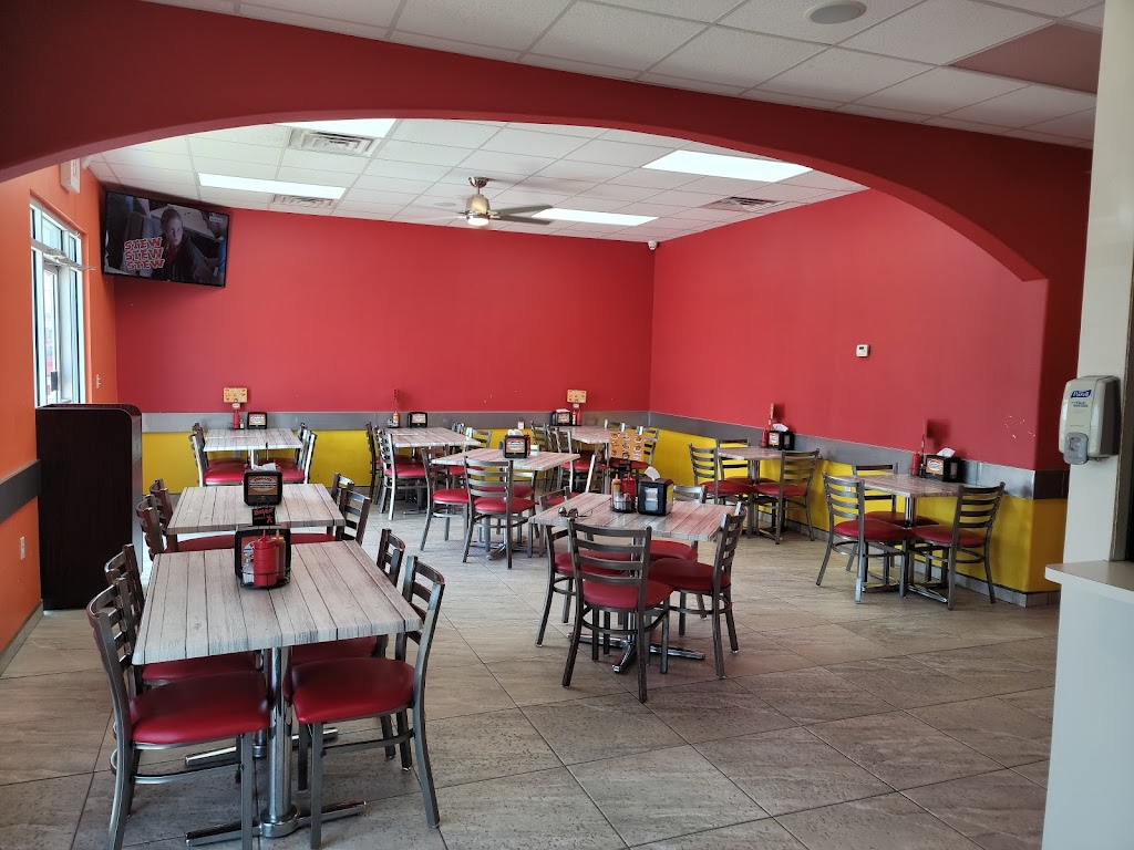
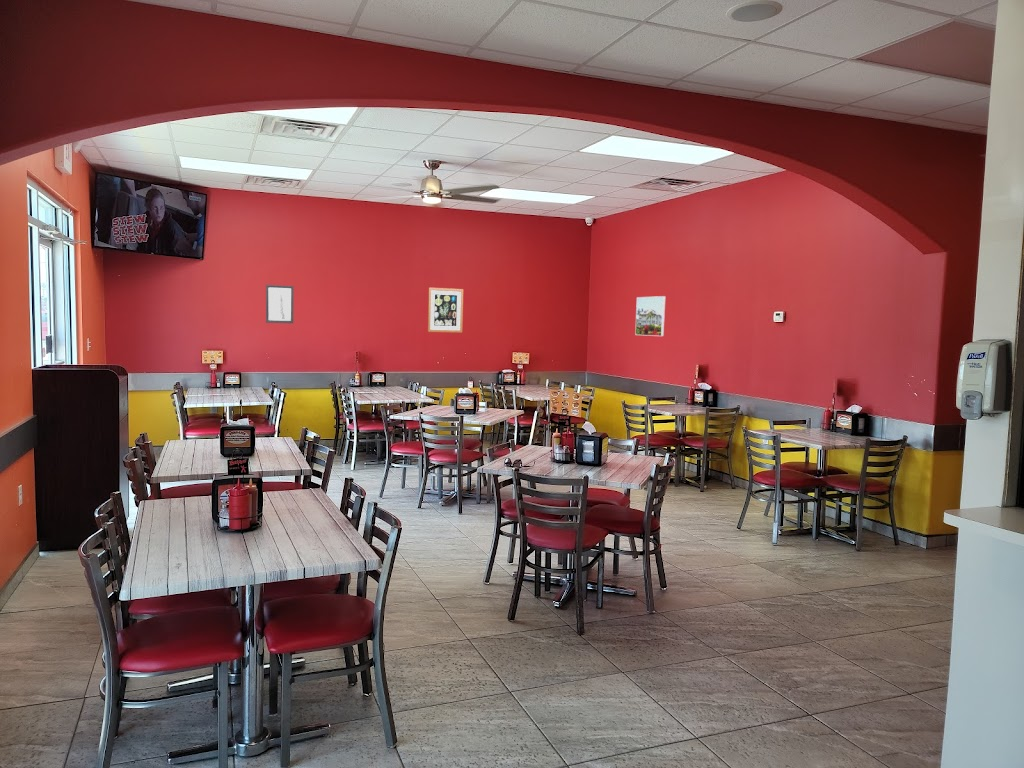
+ wall art (445, 310)
+ wall art (279, 304)
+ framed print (649, 316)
